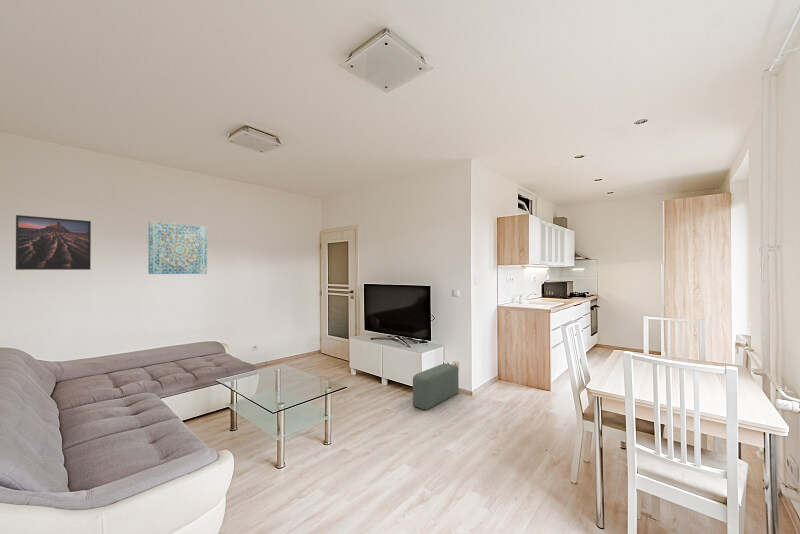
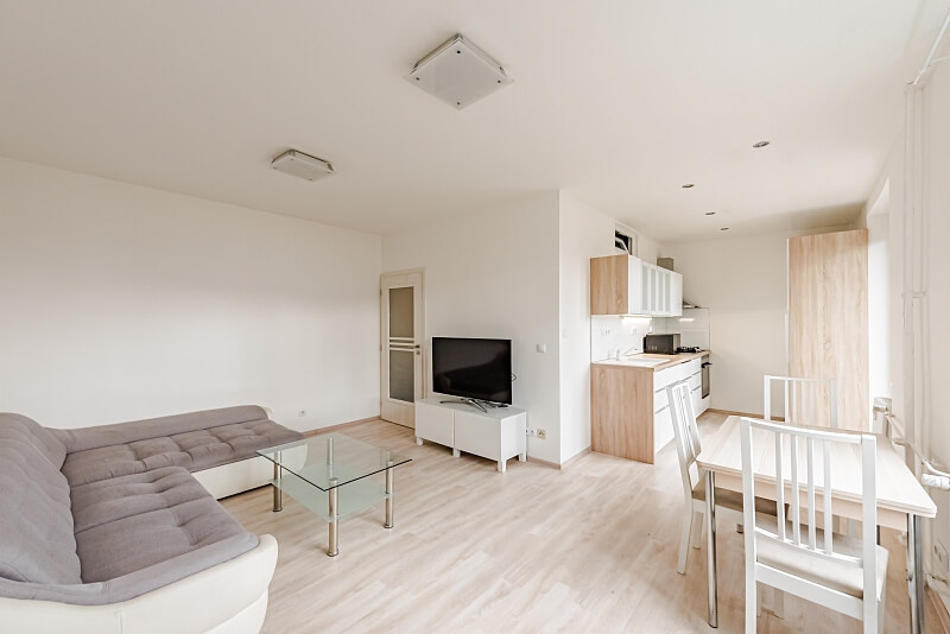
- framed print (55, 243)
- wall art (179, 249)
- pouf (436, 384)
